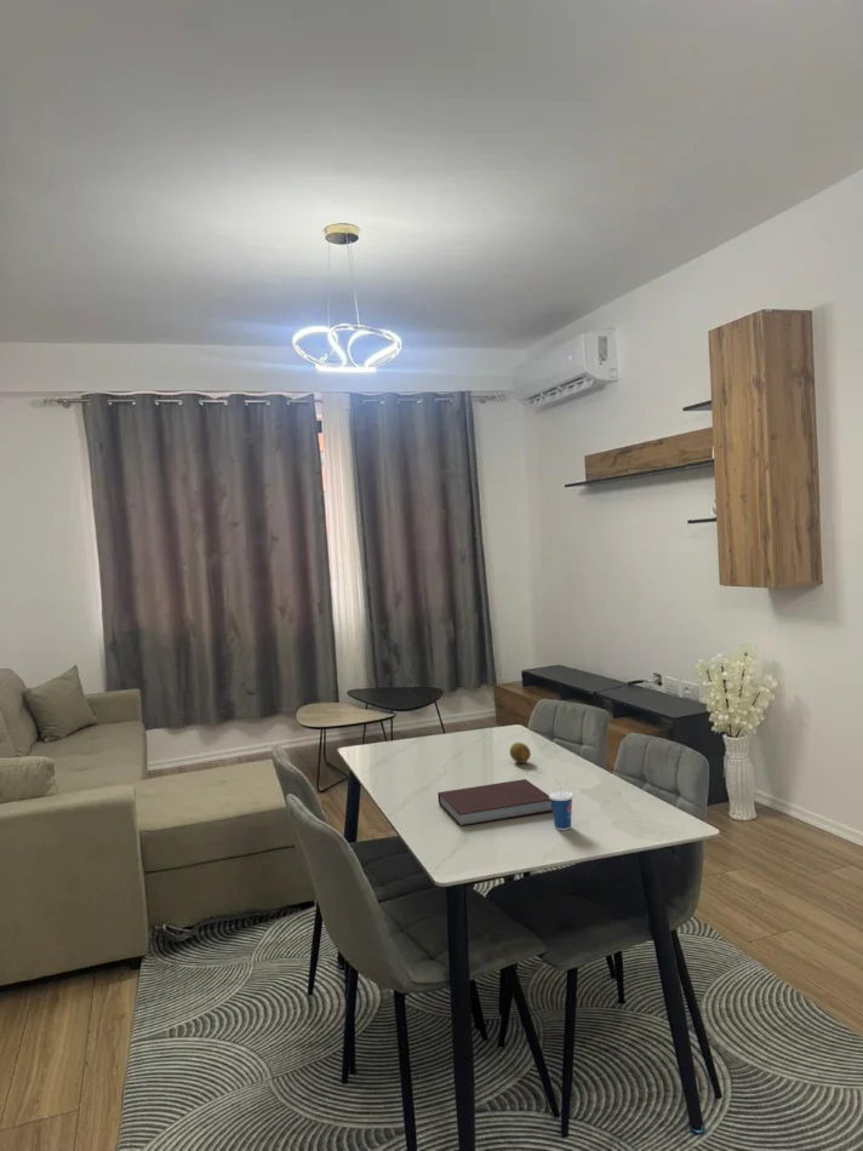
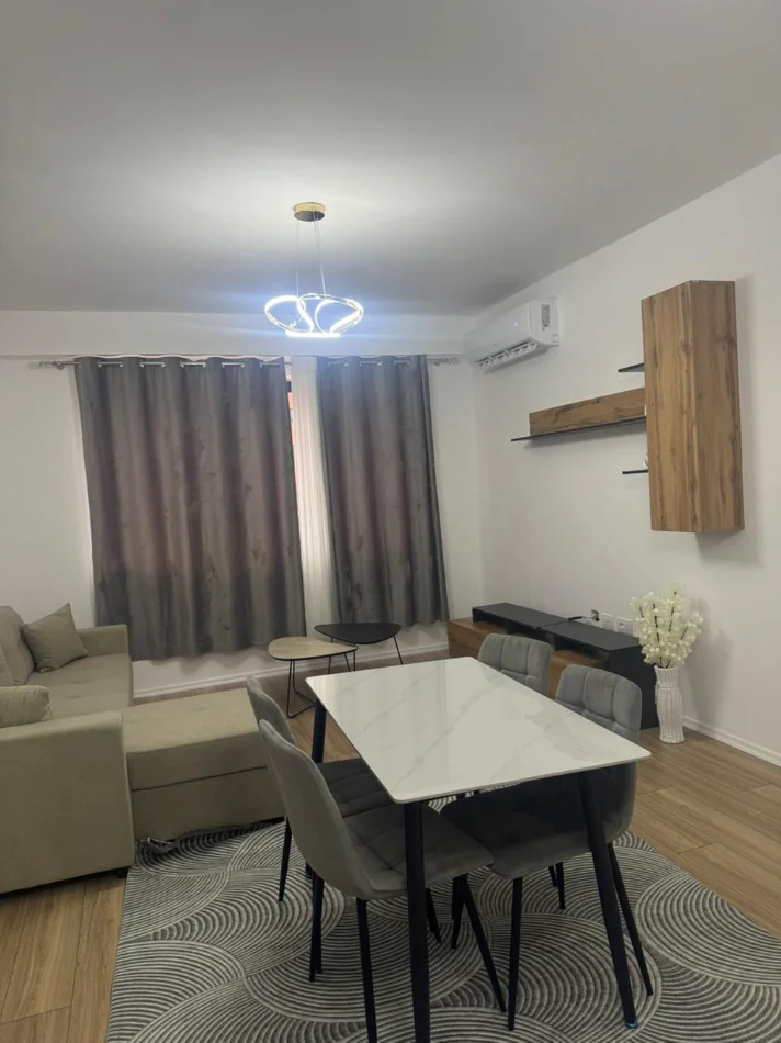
- notebook (495, 801)
- cup (561, 801)
- fruit (519, 752)
